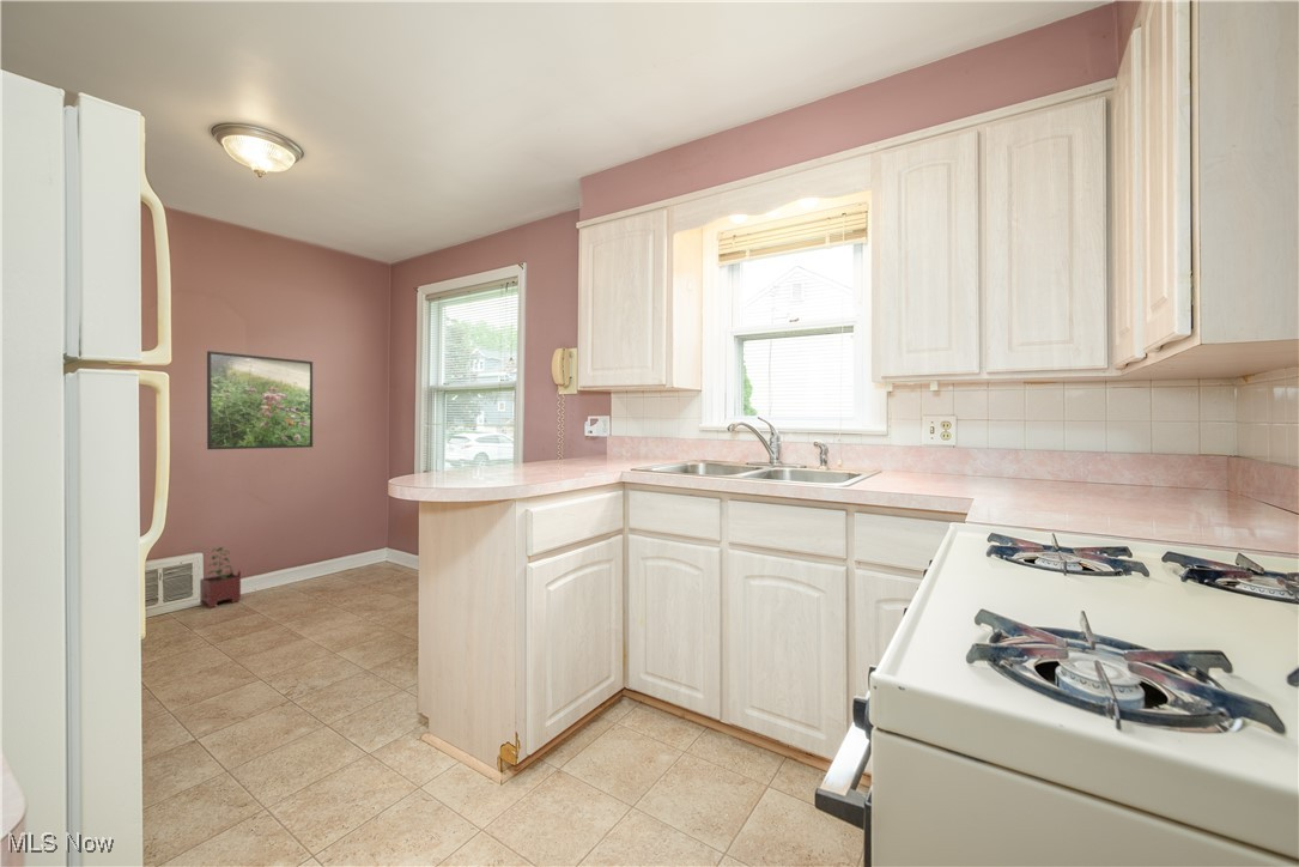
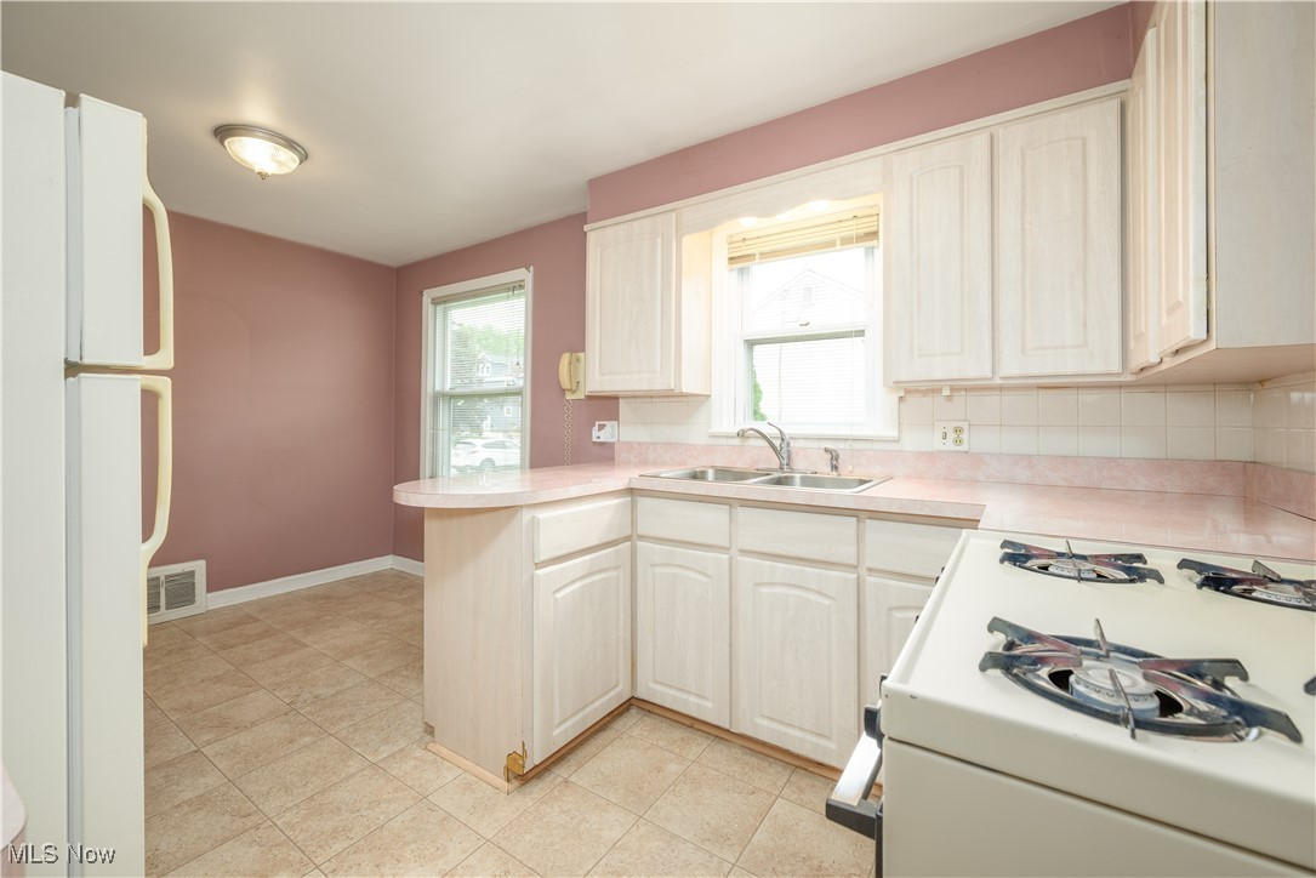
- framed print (263, 402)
- planter (220, 575)
